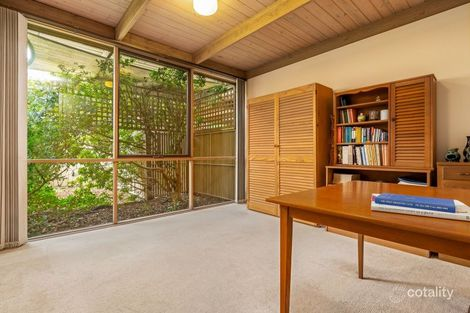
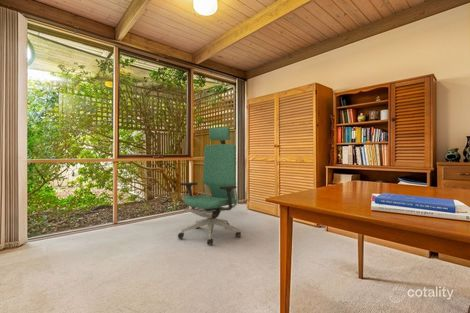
+ chair (212, 180)
